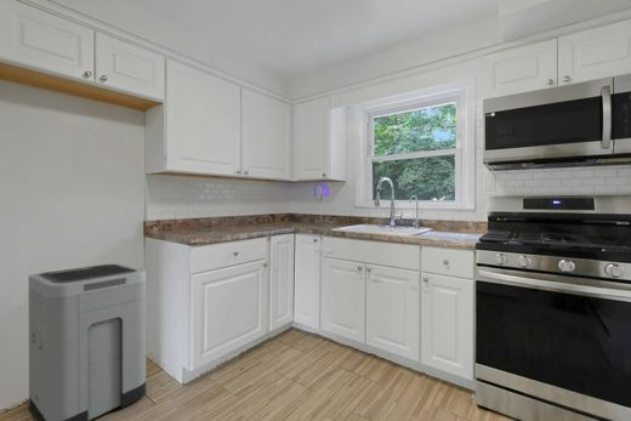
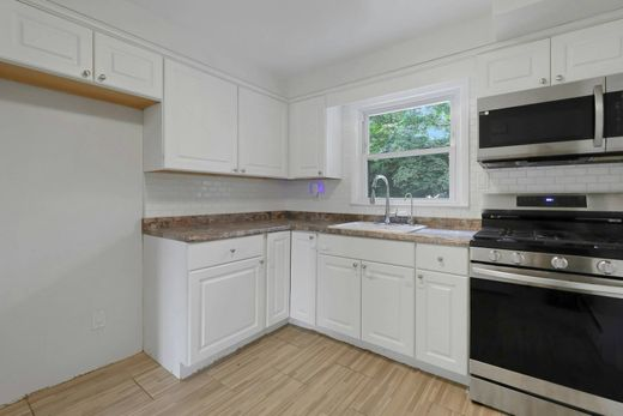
- trash can (90, 336)
